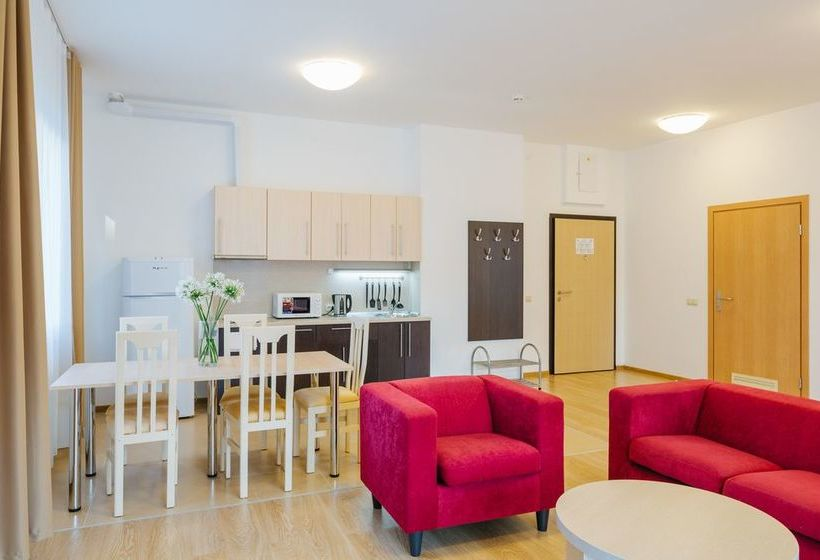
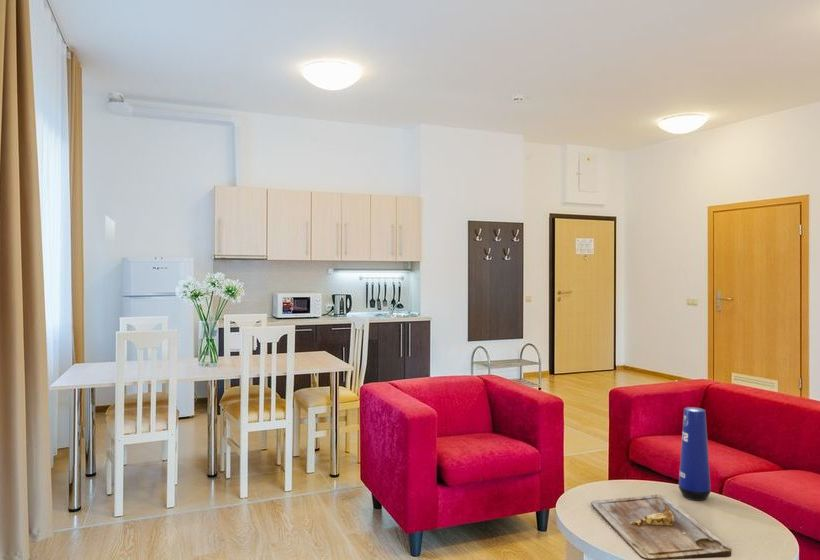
+ vase (694, 453)
+ cutting board (654, 519)
